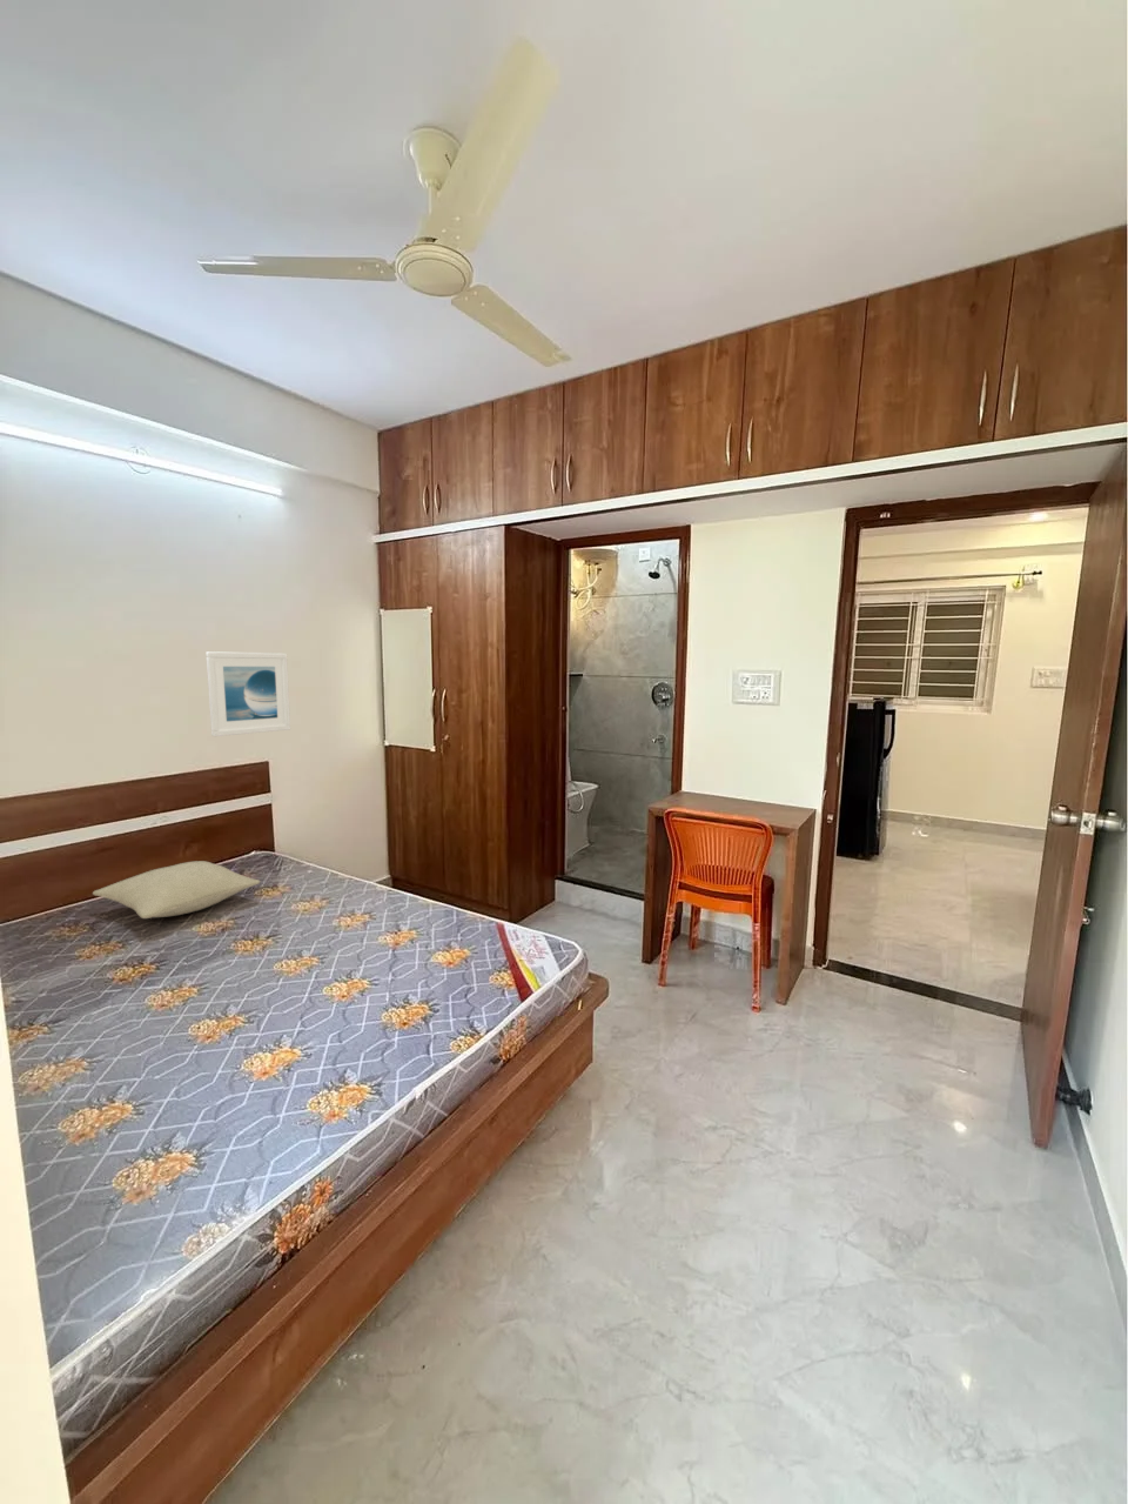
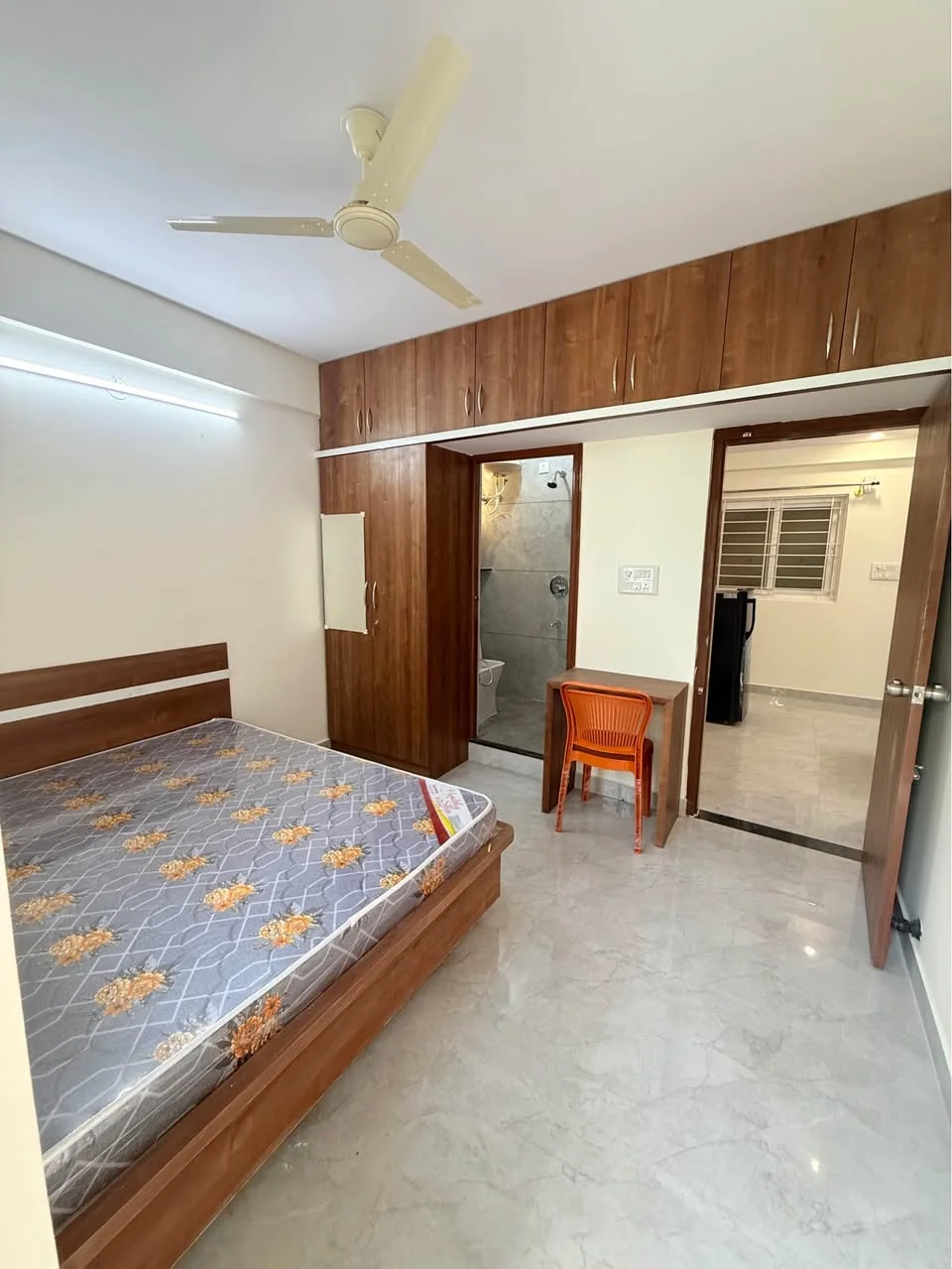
- pillow (179, 887)
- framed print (250, 692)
